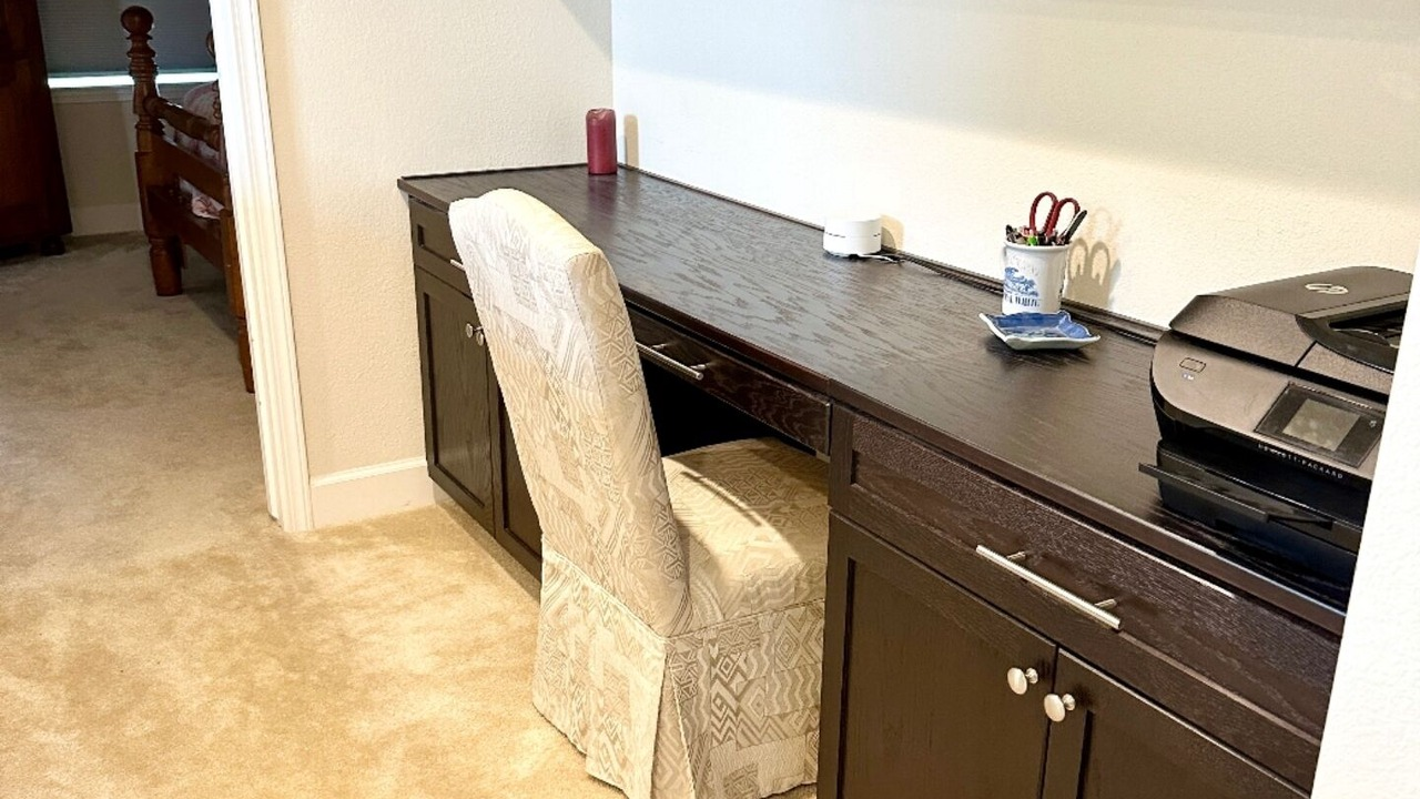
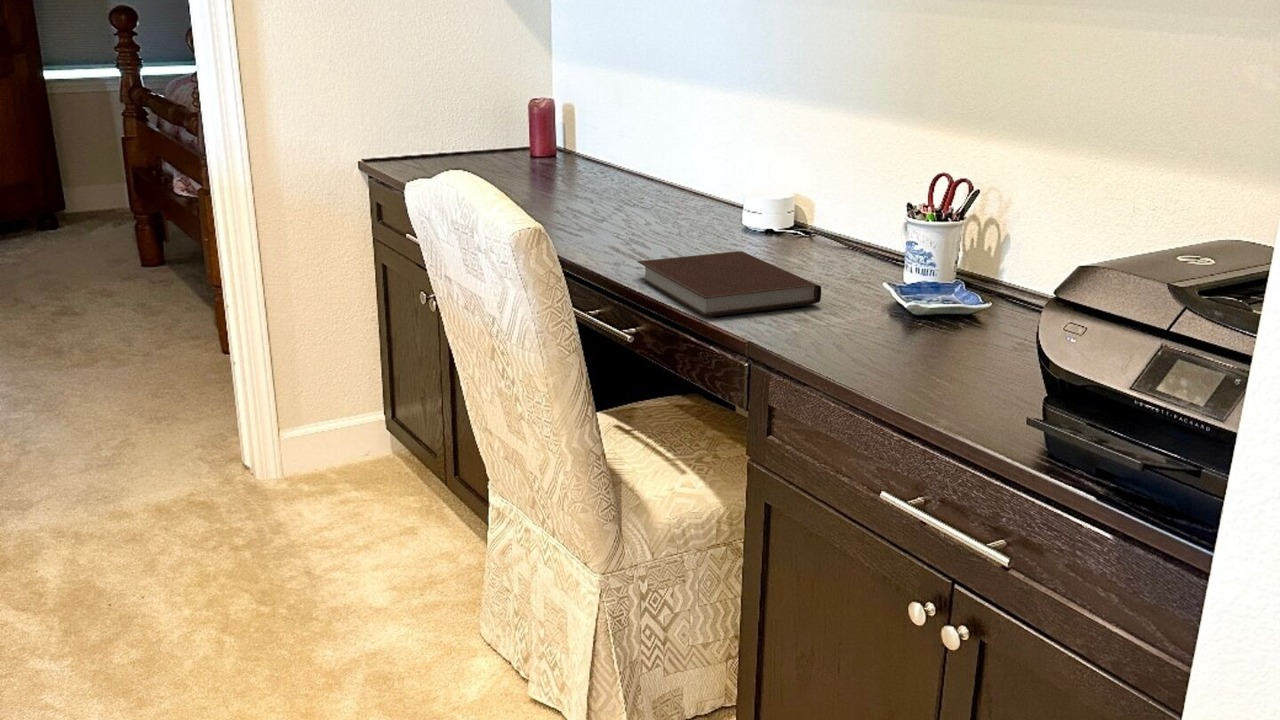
+ notebook (725, 281)
